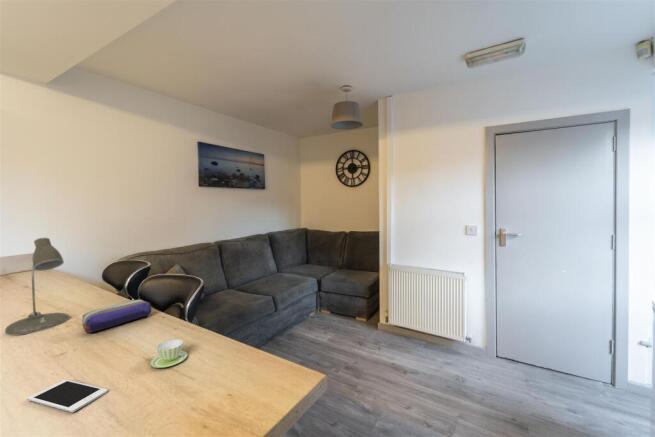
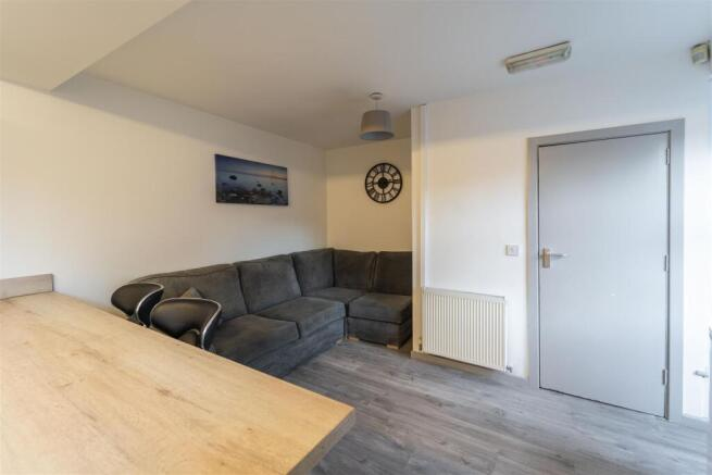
- cell phone (68, 394)
- pencil case (119, 314)
- cup (169, 352)
- desk lamp (33, 281)
